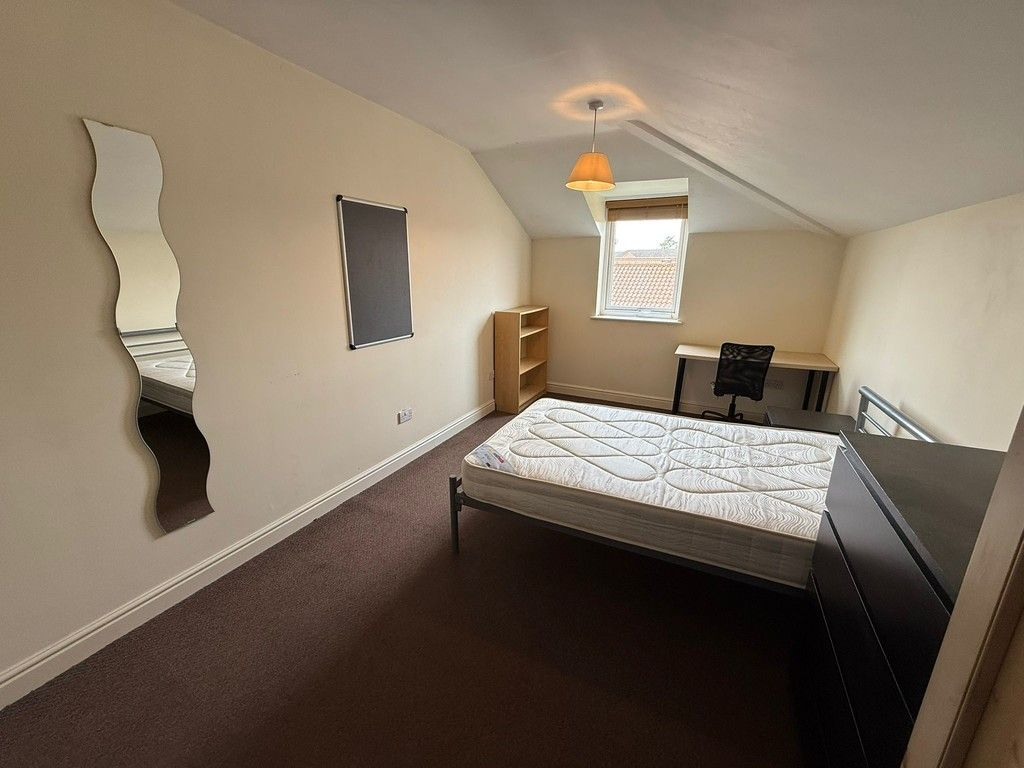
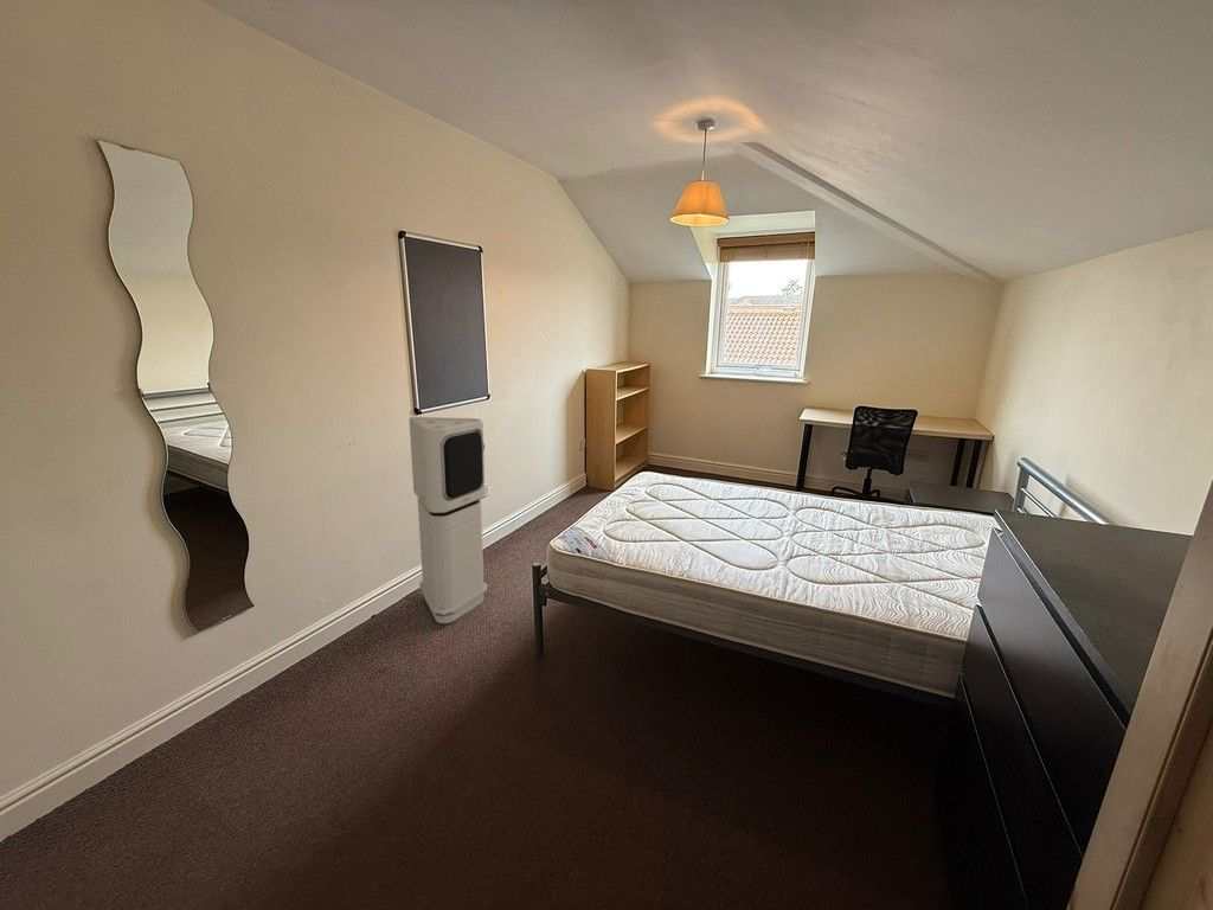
+ air purifier (441, 515)
